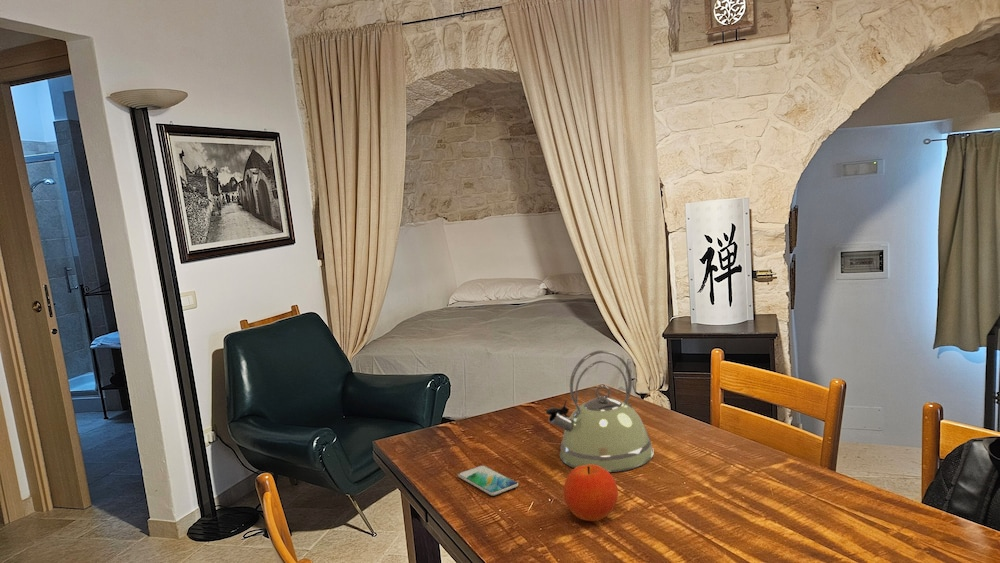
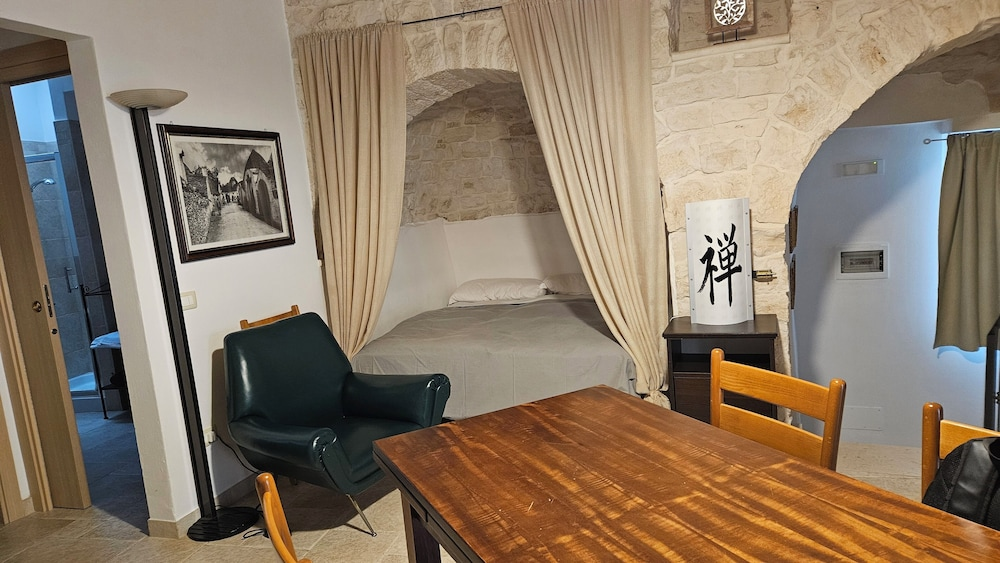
- smartphone (487, 479)
- kettle (596, 403)
- fruit (590, 492)
